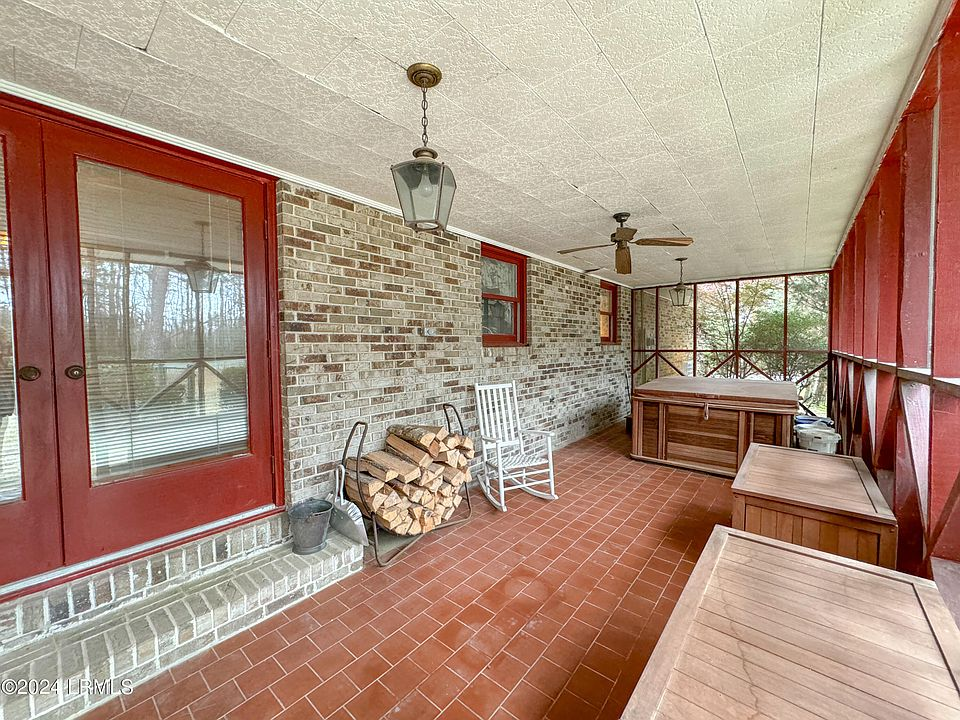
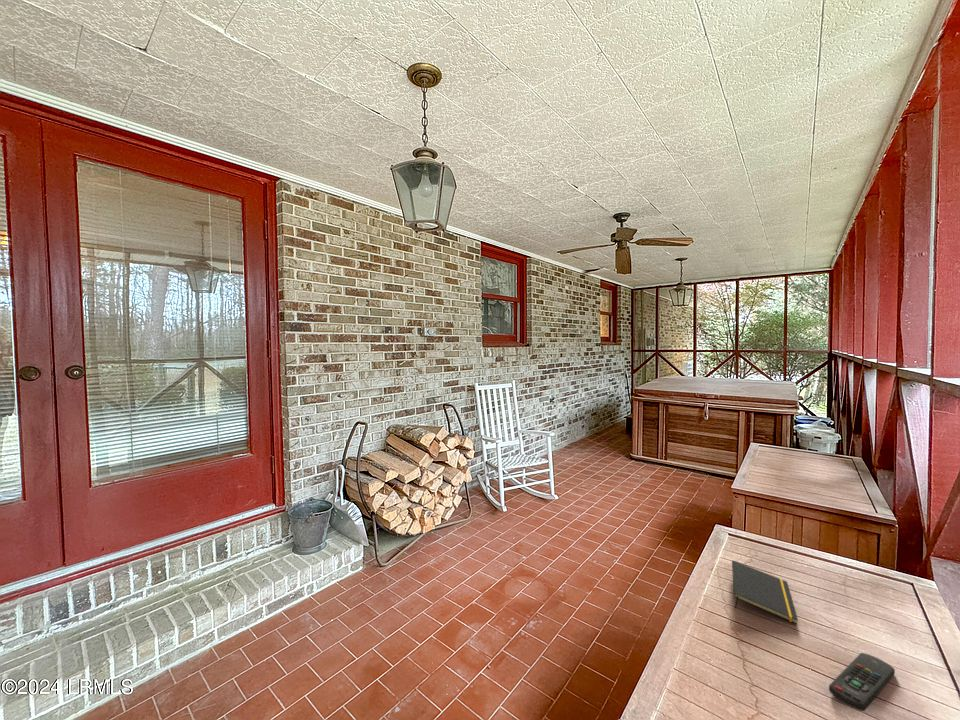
+ notepad (761, 588)
+ remote control (862, 679)
